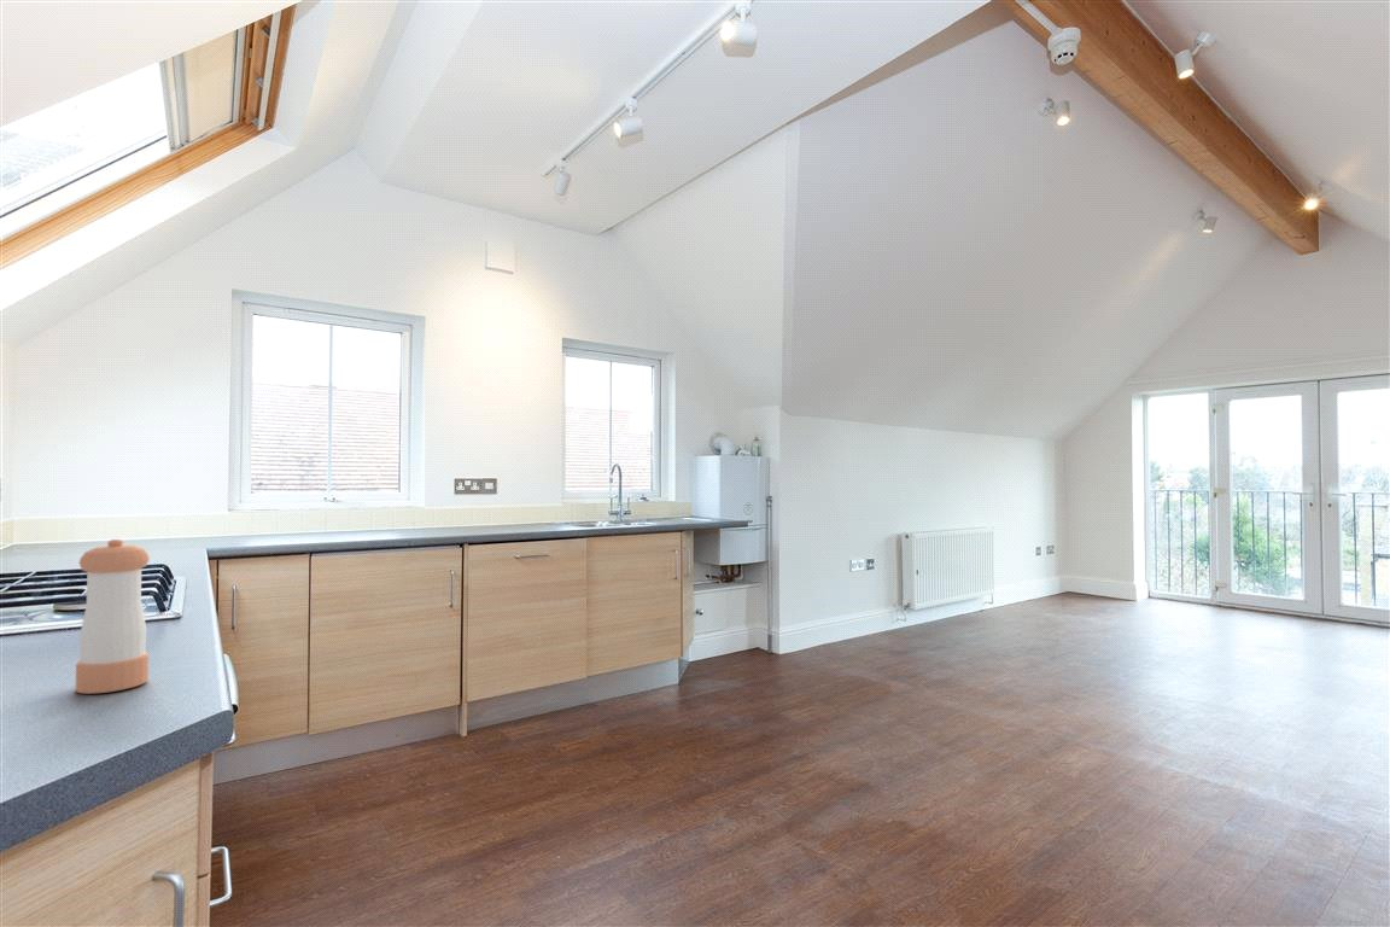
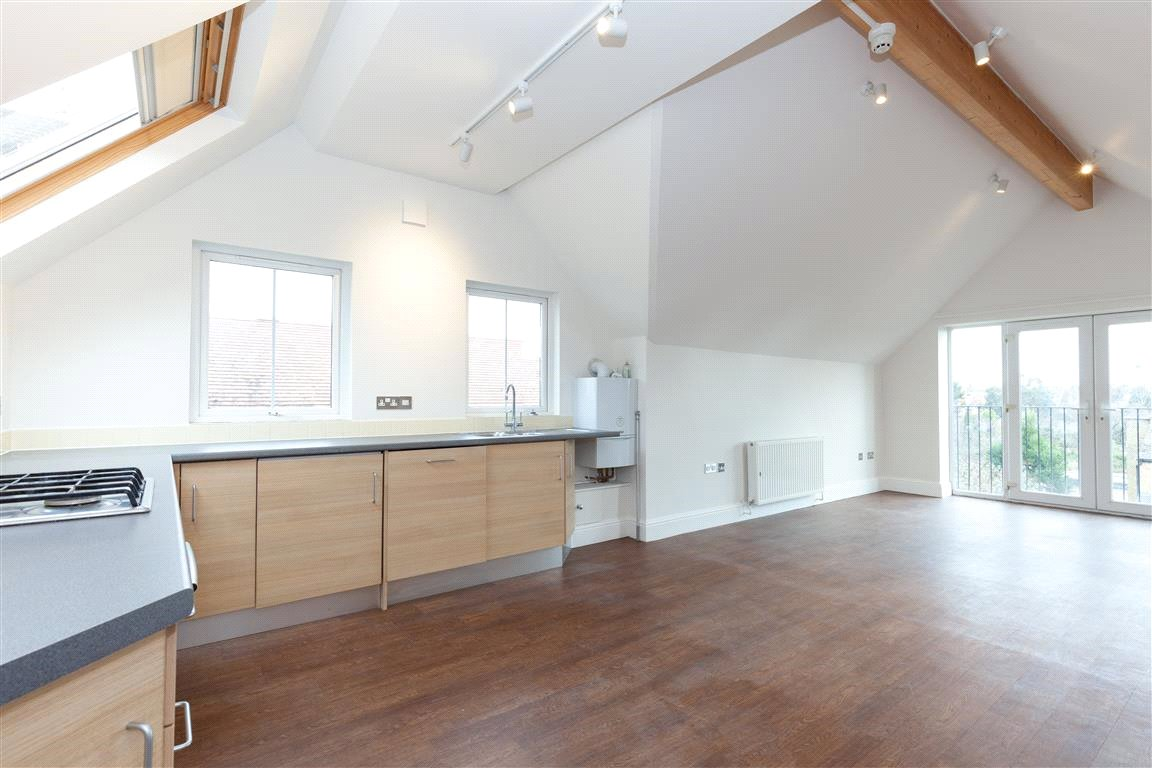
- pepper shaker (113, 612)
